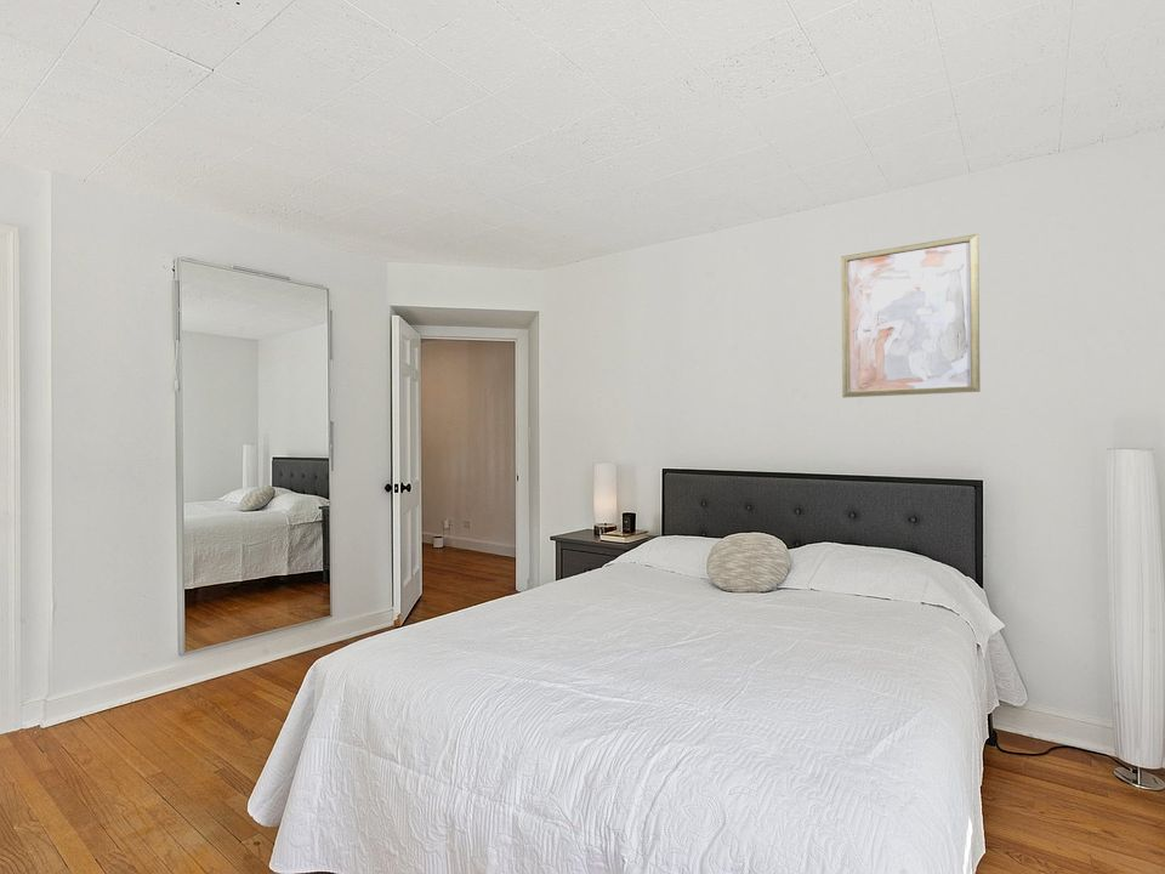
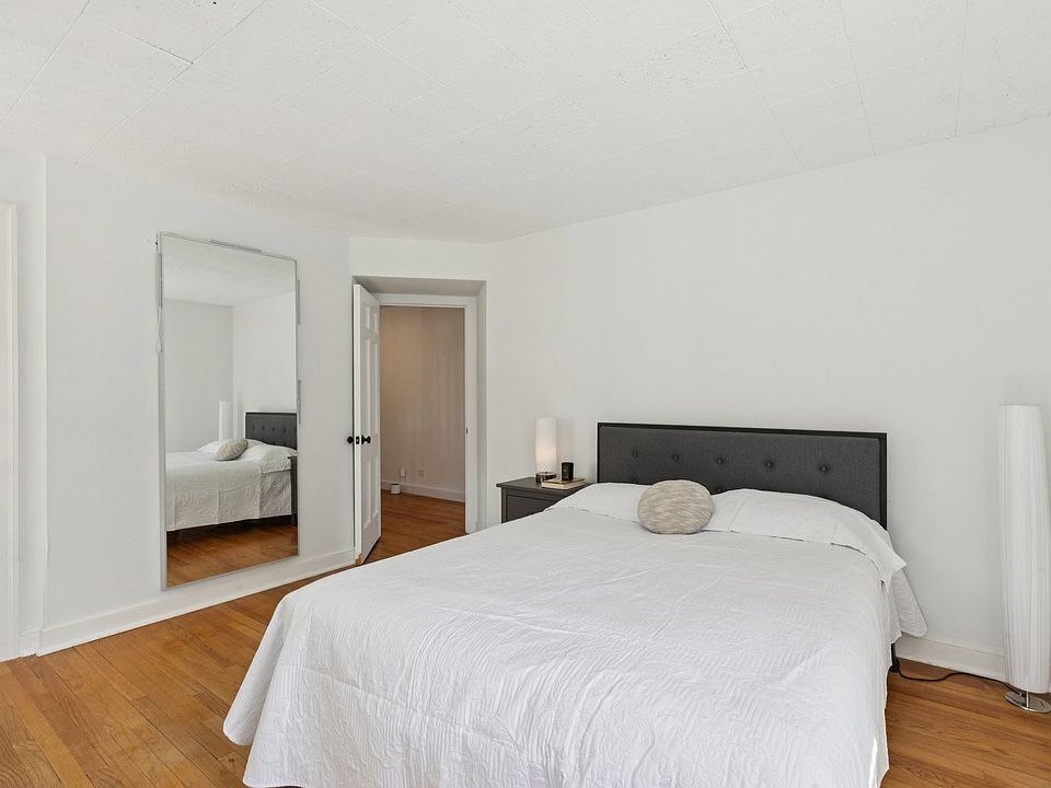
- wall art (907, 319)
